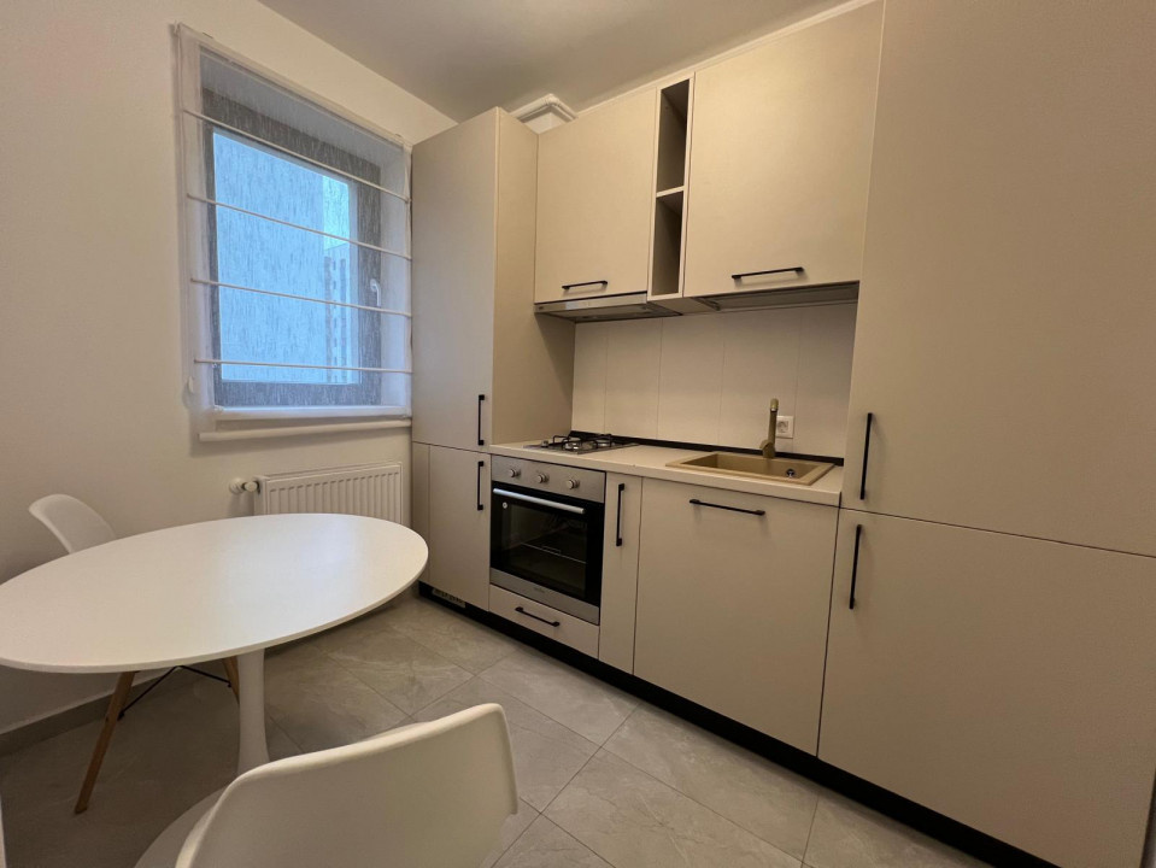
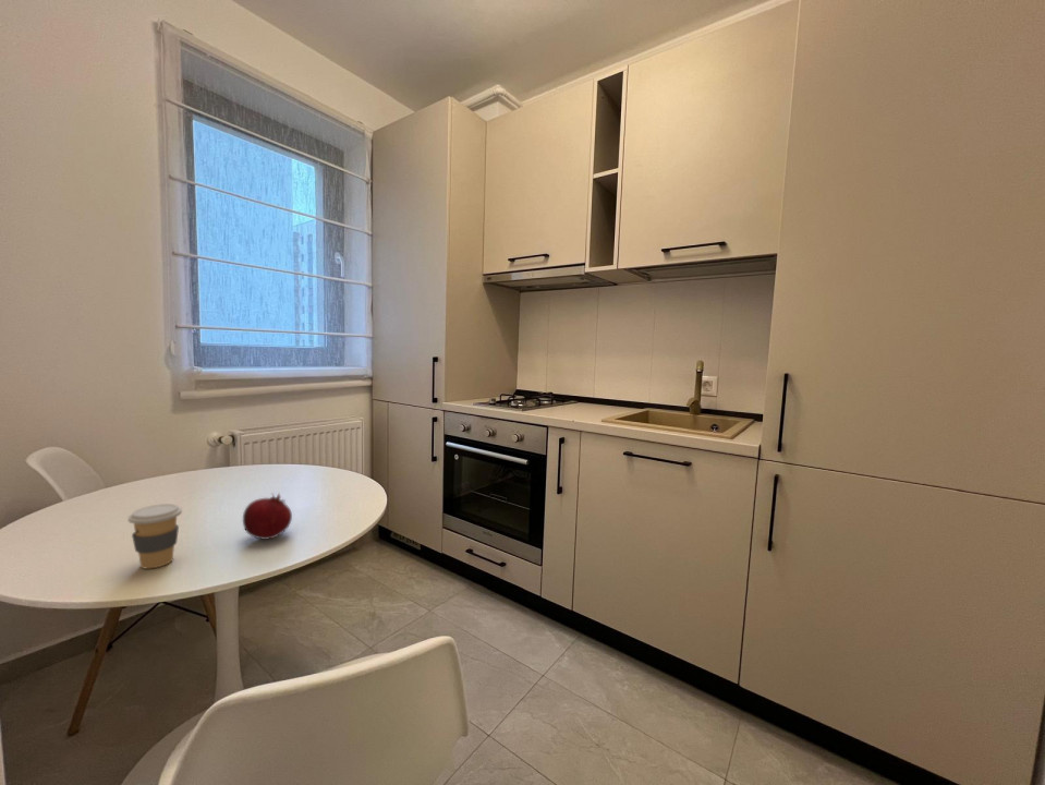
+ fruit (268, 516)
+ coffee cup (156, 535)
